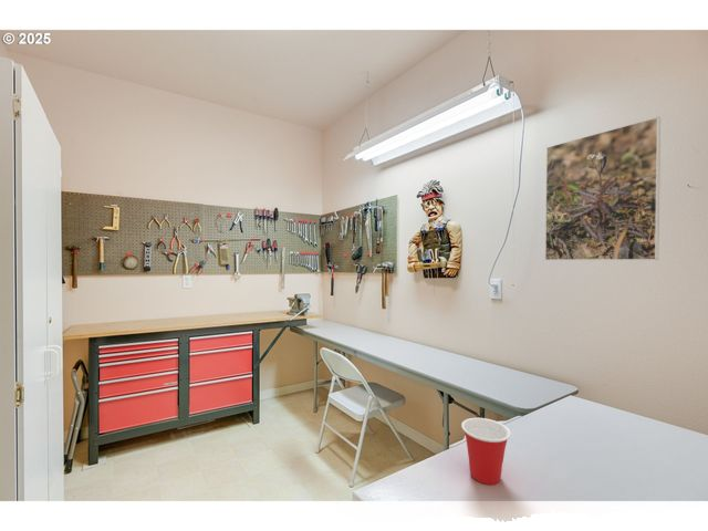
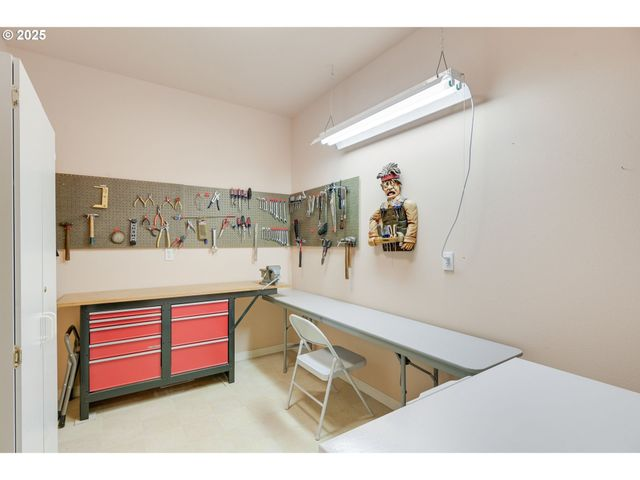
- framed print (595, 197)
- cup (485, 451)
